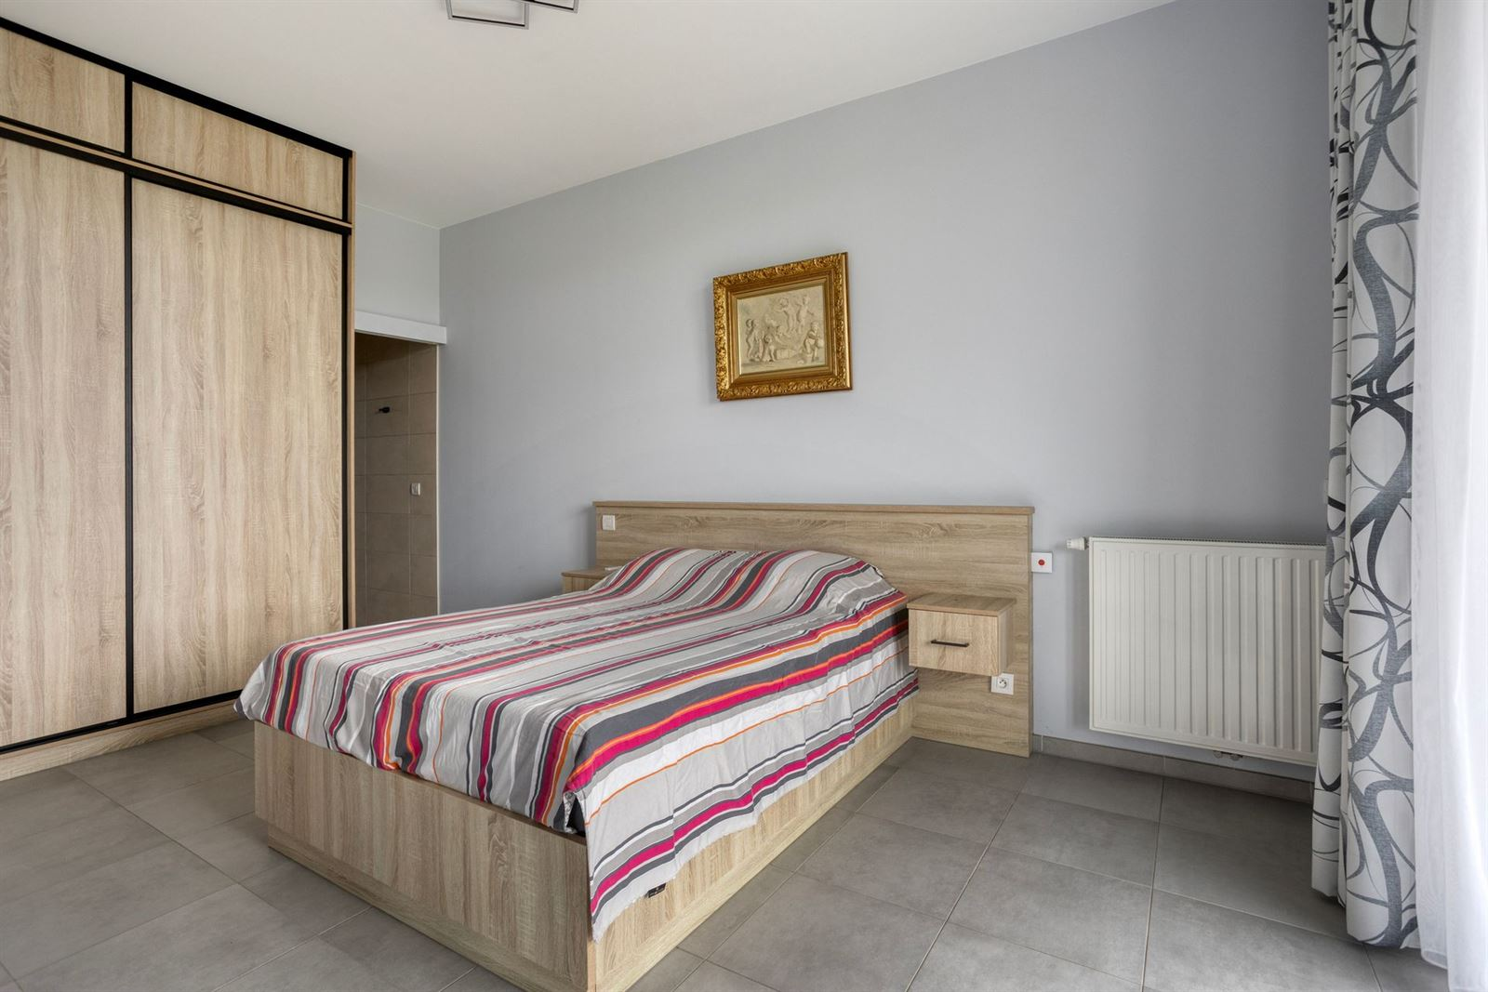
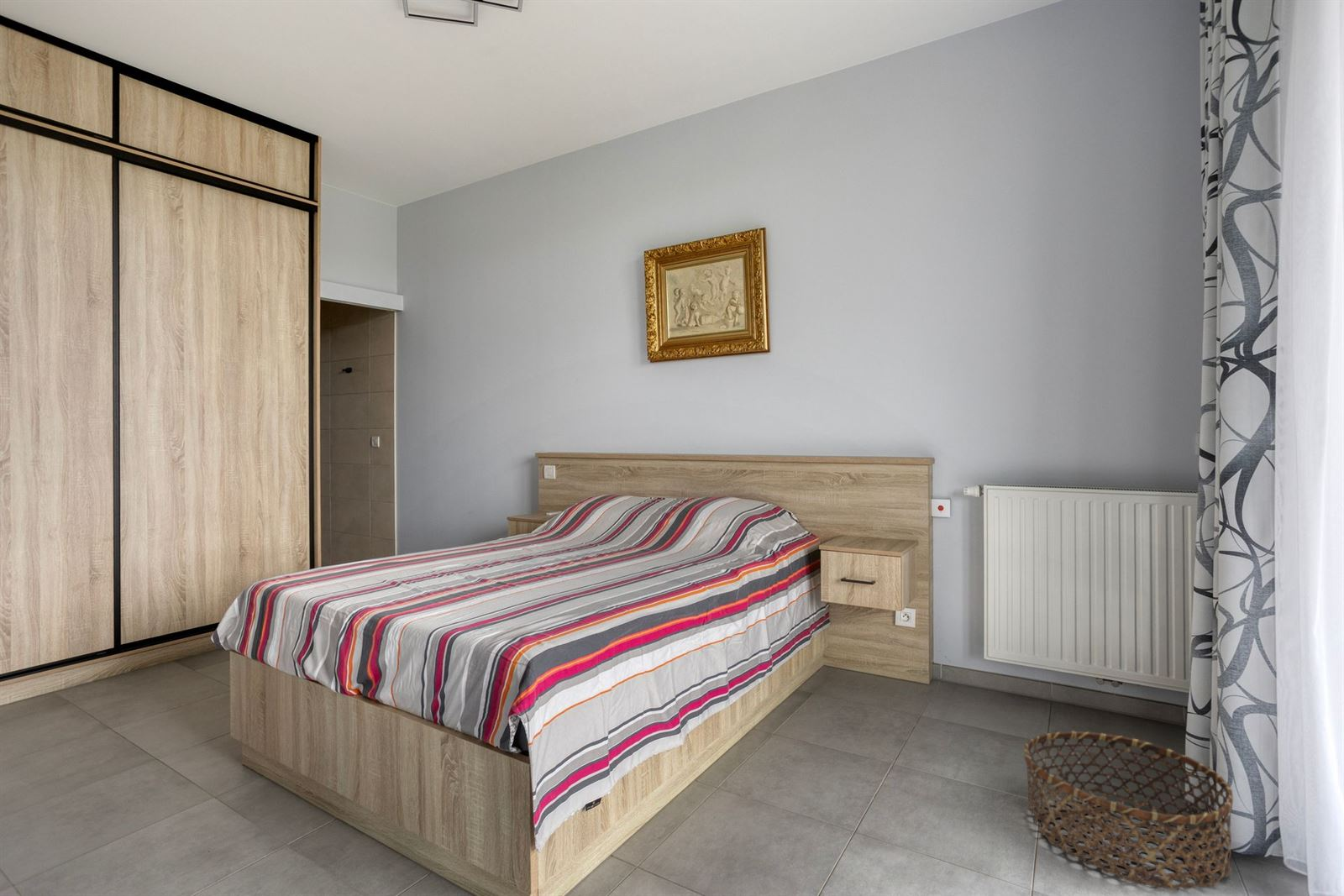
+ basket (1123, 804)
